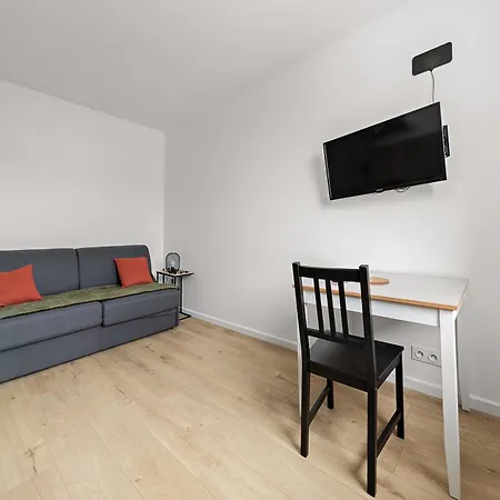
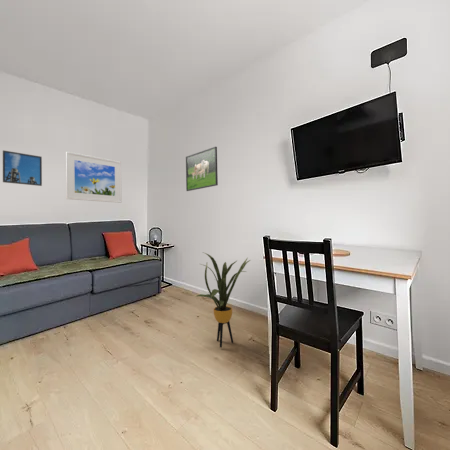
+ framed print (23, 168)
+ house plant (223, 297)
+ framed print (95, 179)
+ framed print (200, 170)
